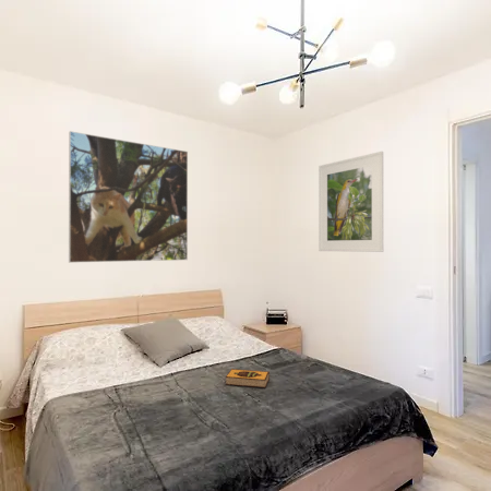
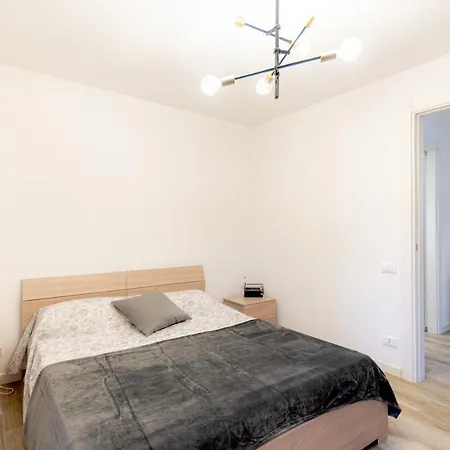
- hardback book (248, 376)
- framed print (133, 202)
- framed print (348, 205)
